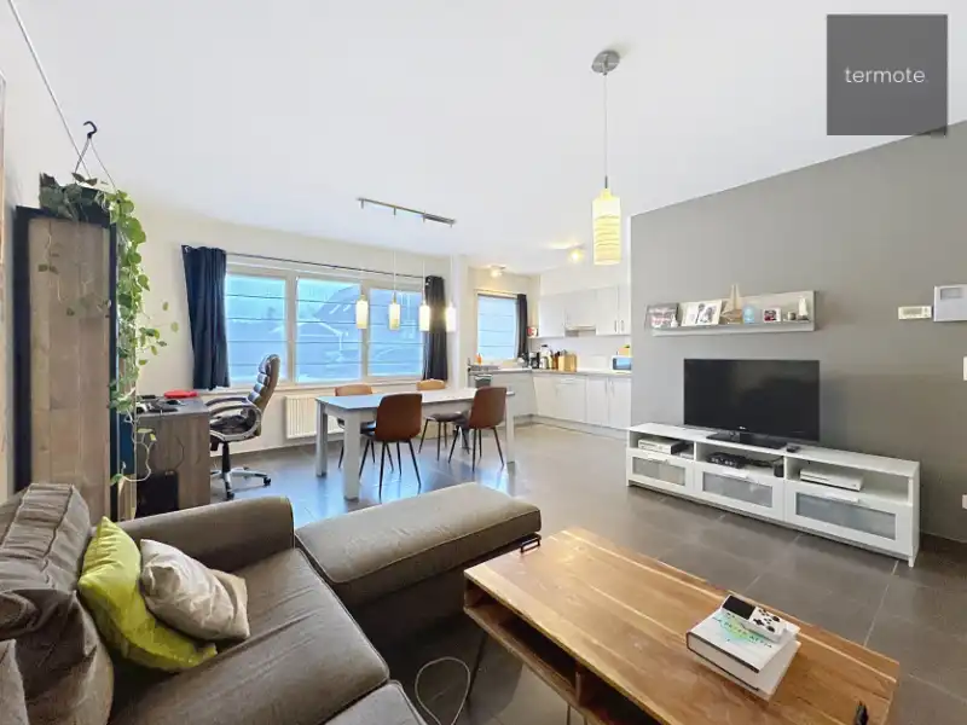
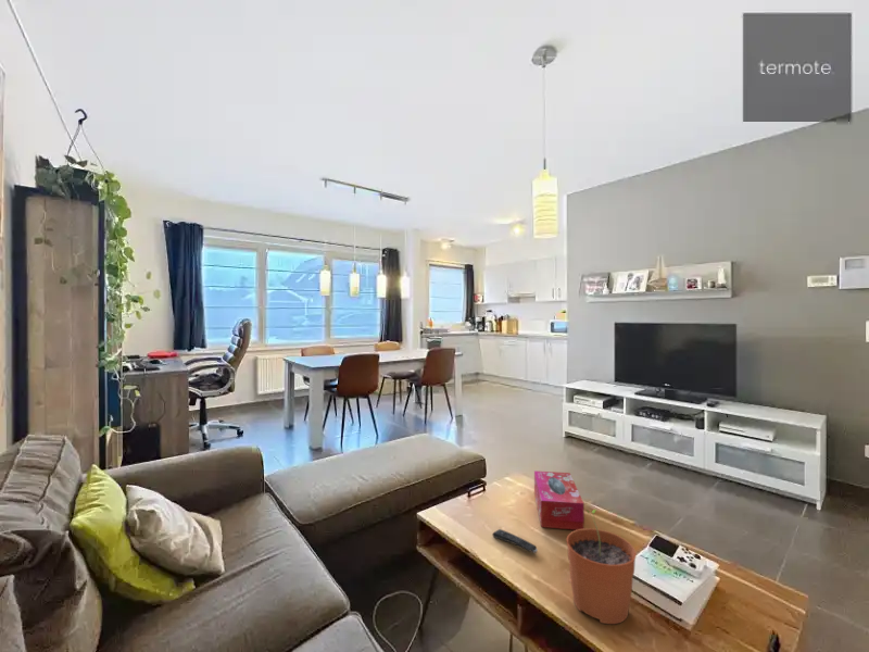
+ remote control (515, 540)
+ tissue box (556, 498)
+ plant pot (600, 560)
